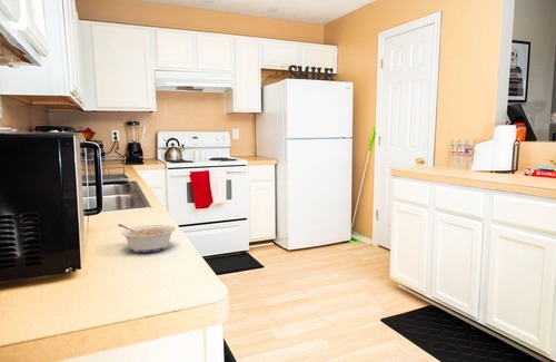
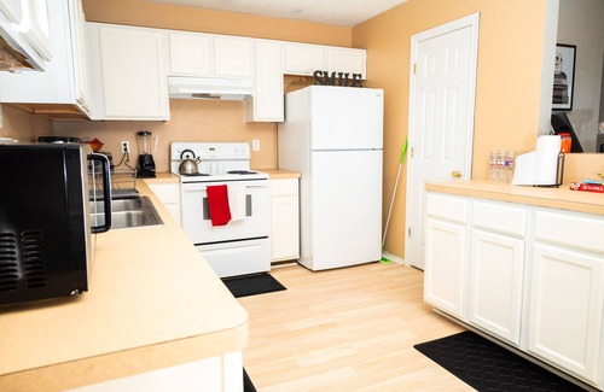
- legume (147, 237)
